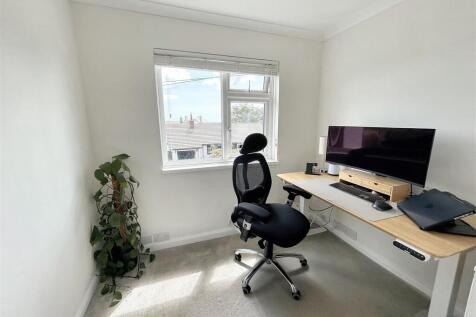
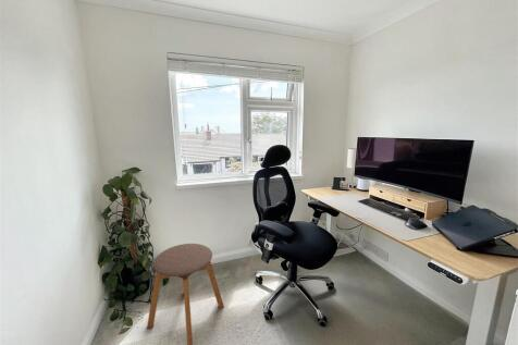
+ stool (185, 285)
